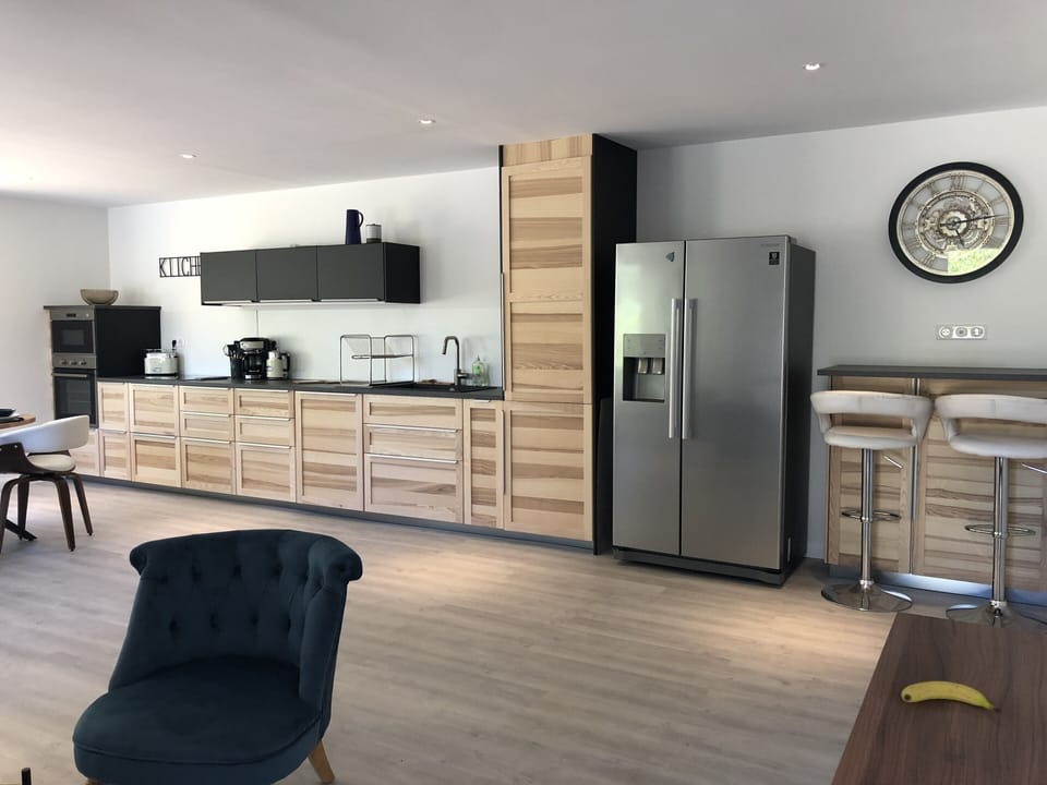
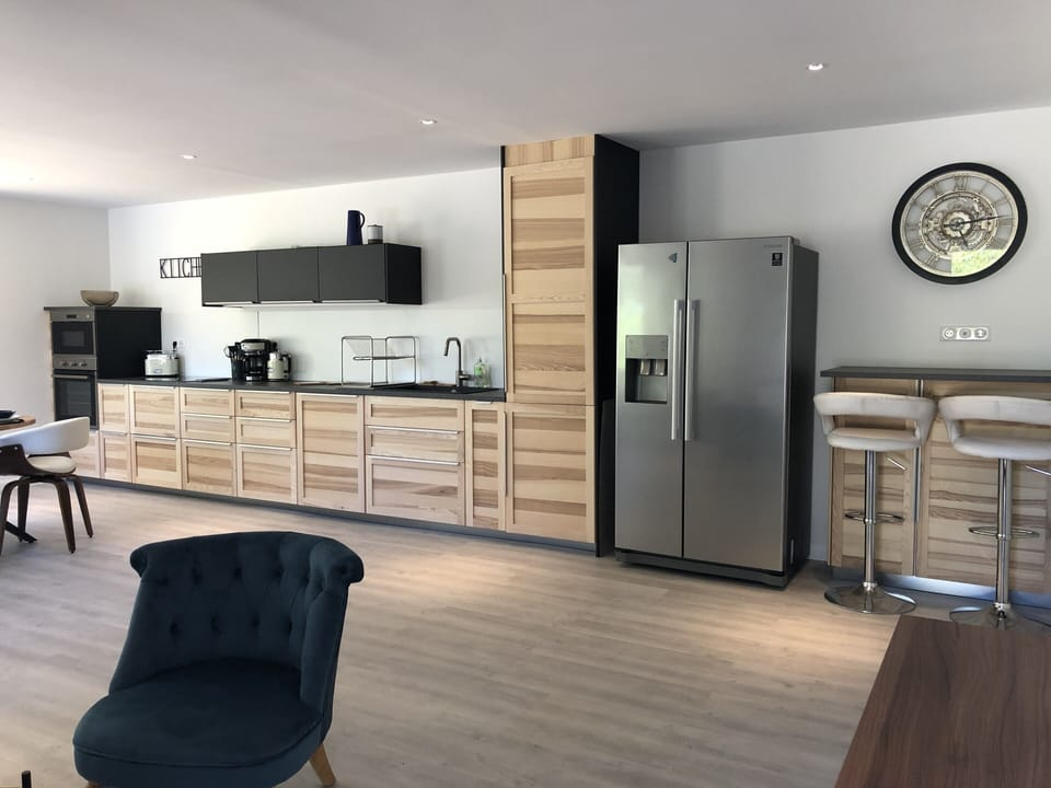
- fruit (951, 698)
